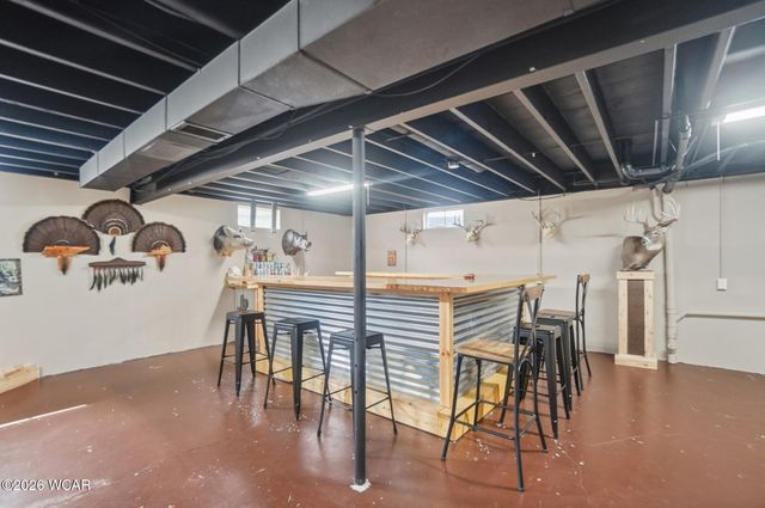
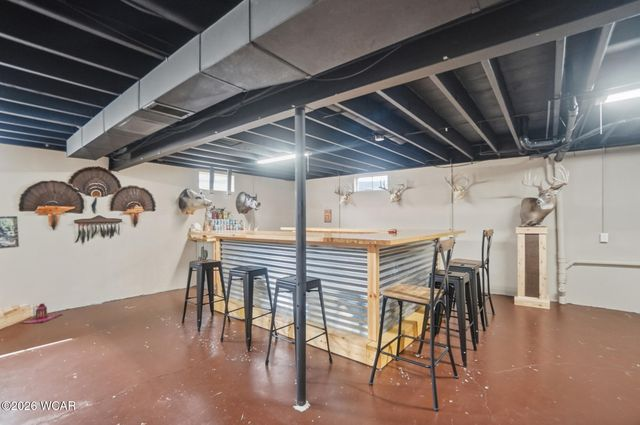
+ lantern (42, 311)
